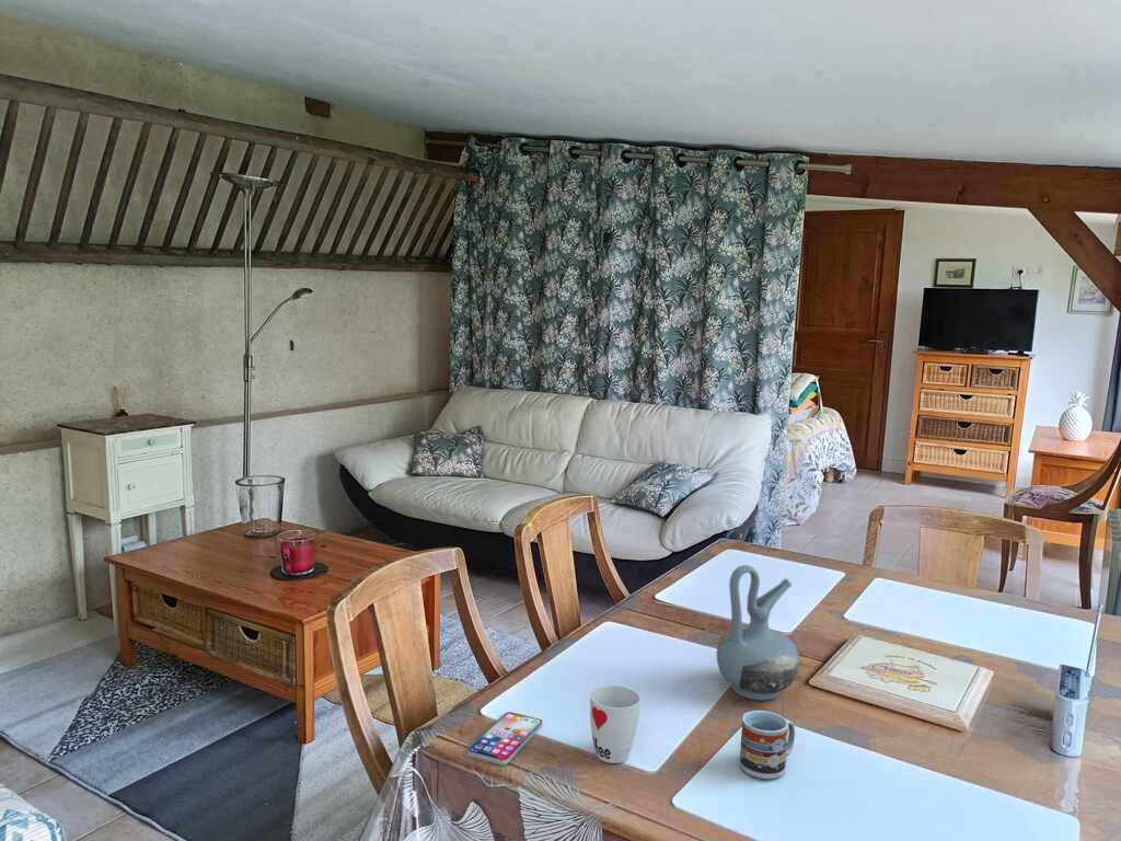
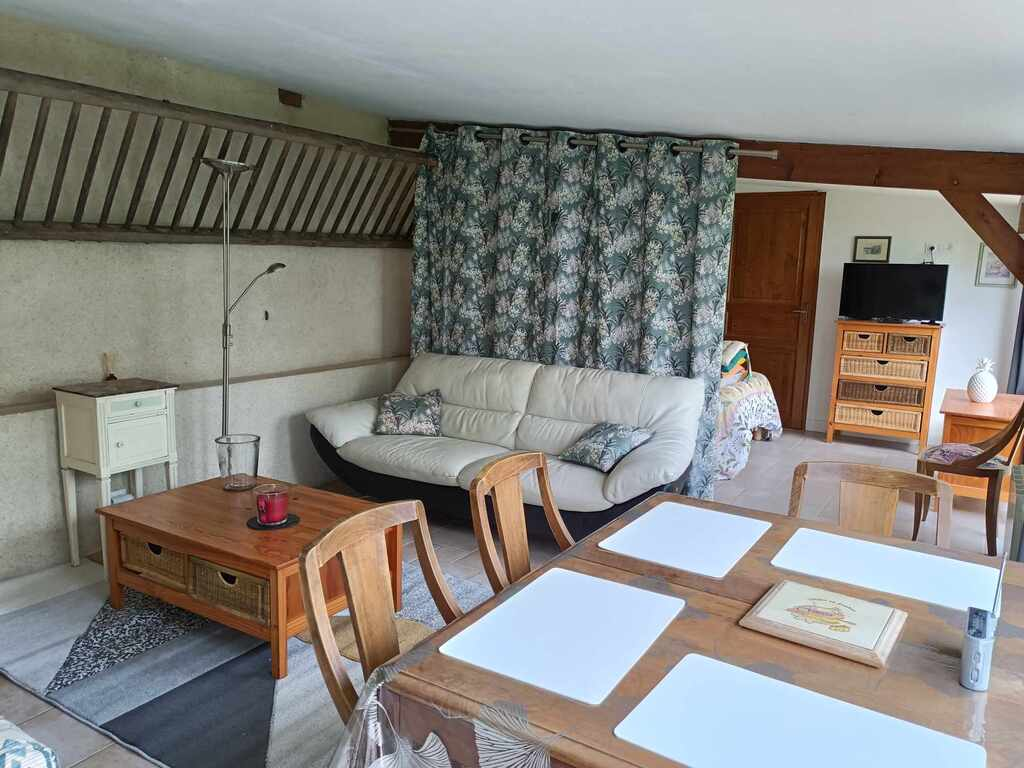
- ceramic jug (759, 626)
- cup (770, 741)
- cup (613, 725)
- smartphone (506, 736)
